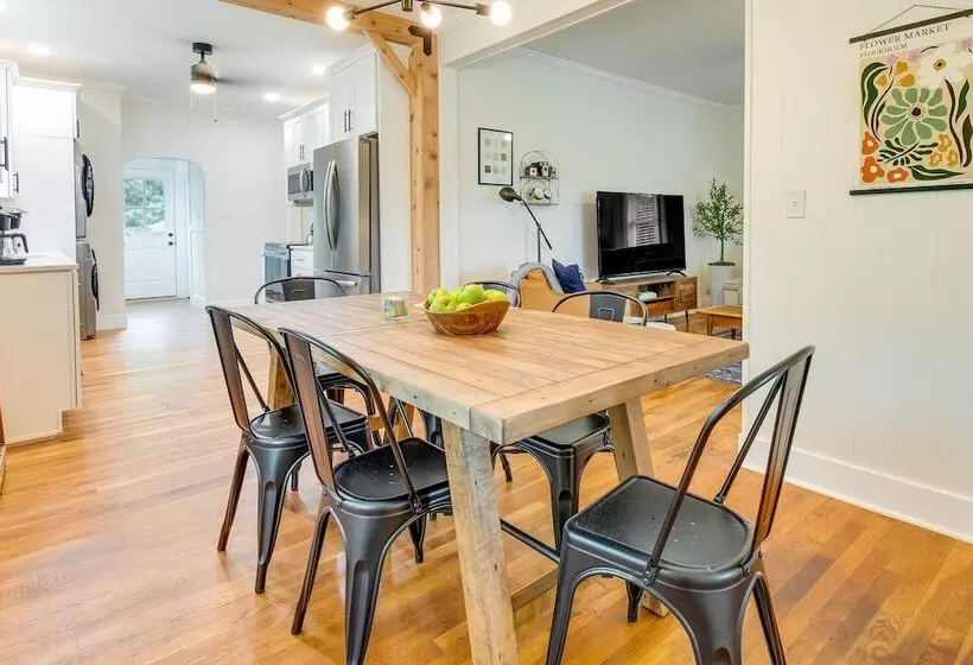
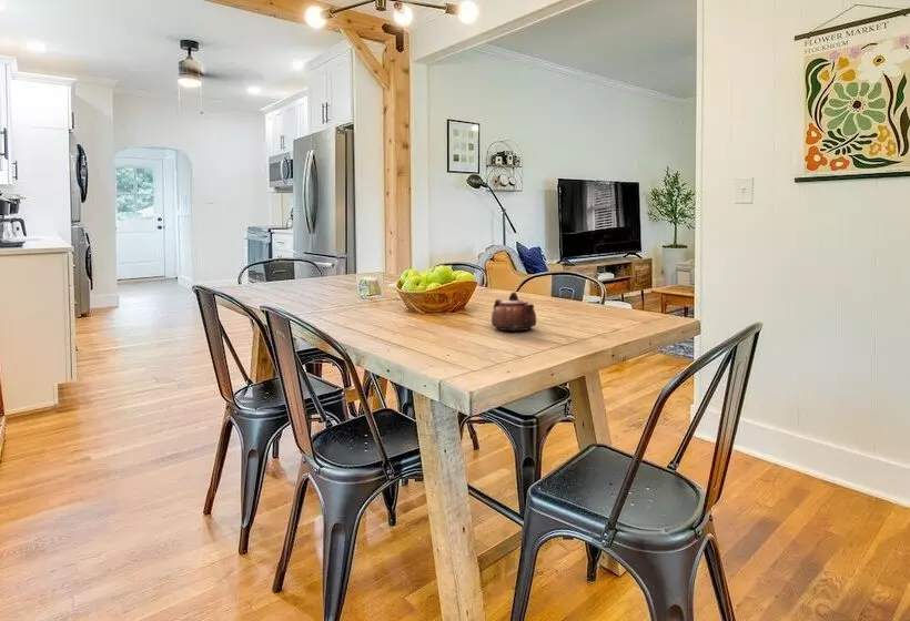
+ teapot (513, 309)
